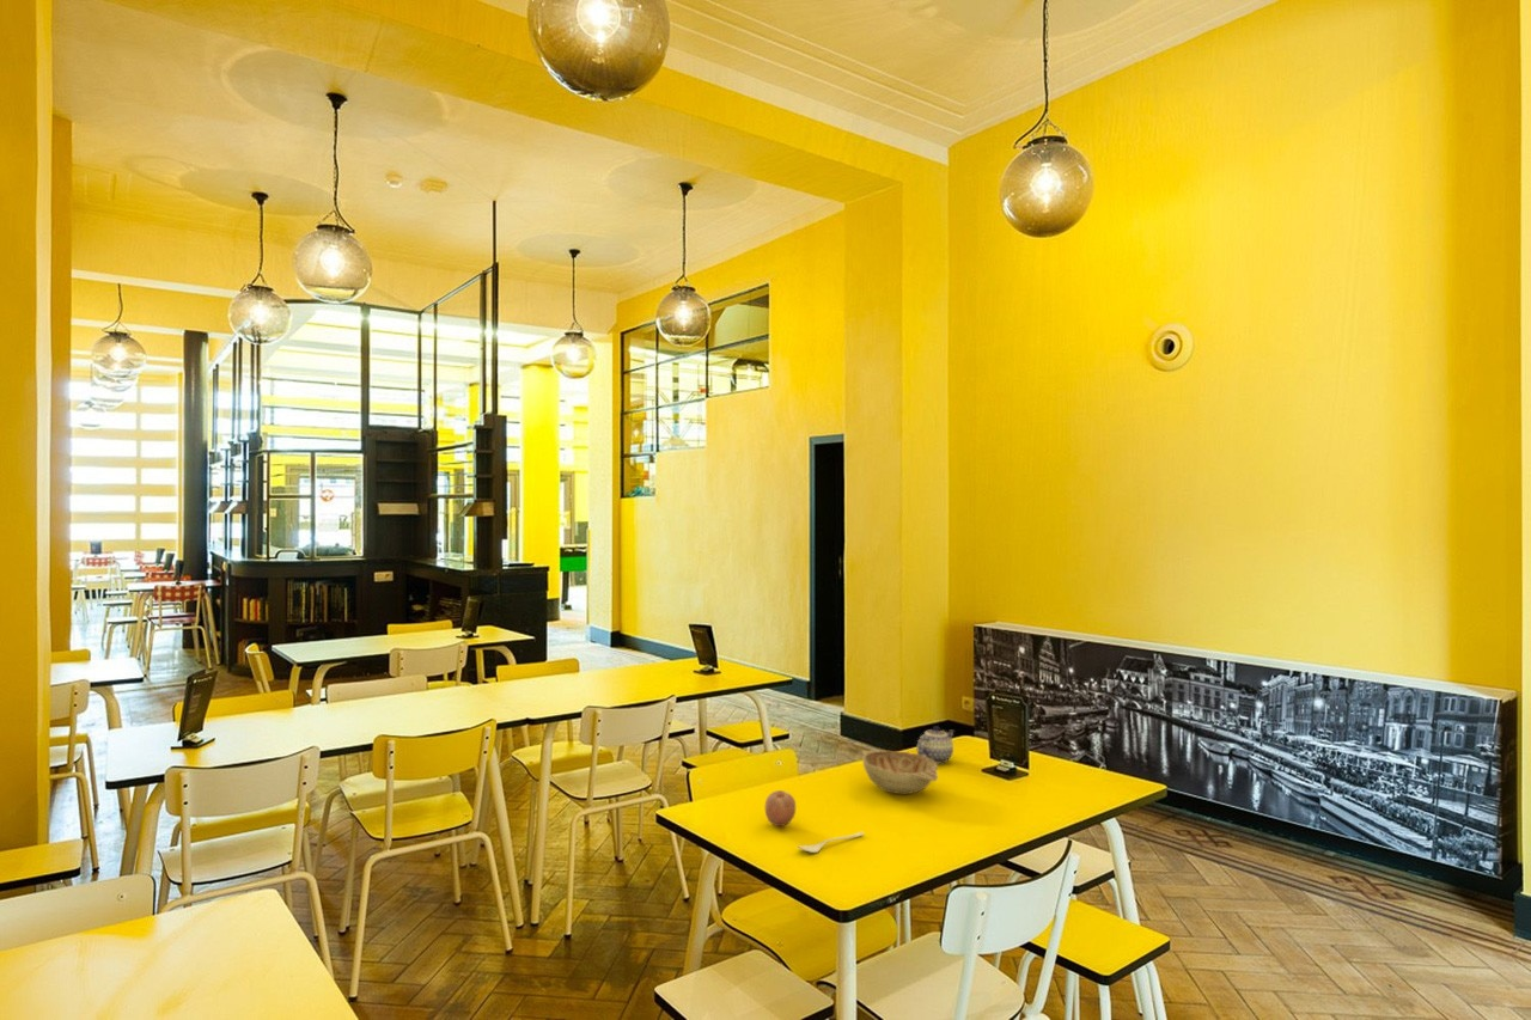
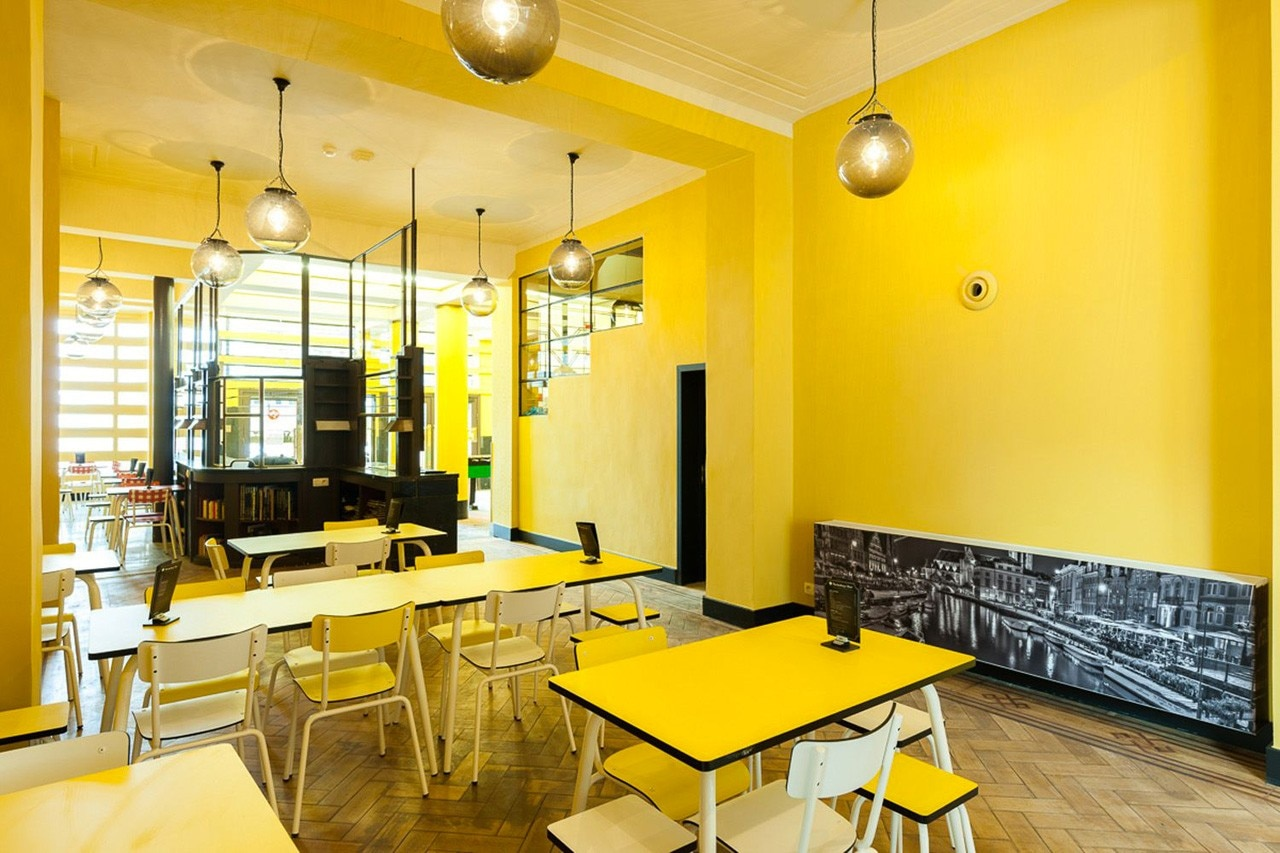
- decorative bowl (899, 774)
- fruit (780, 808)
- teapot (935, 743)
- spoon (831, 839)
